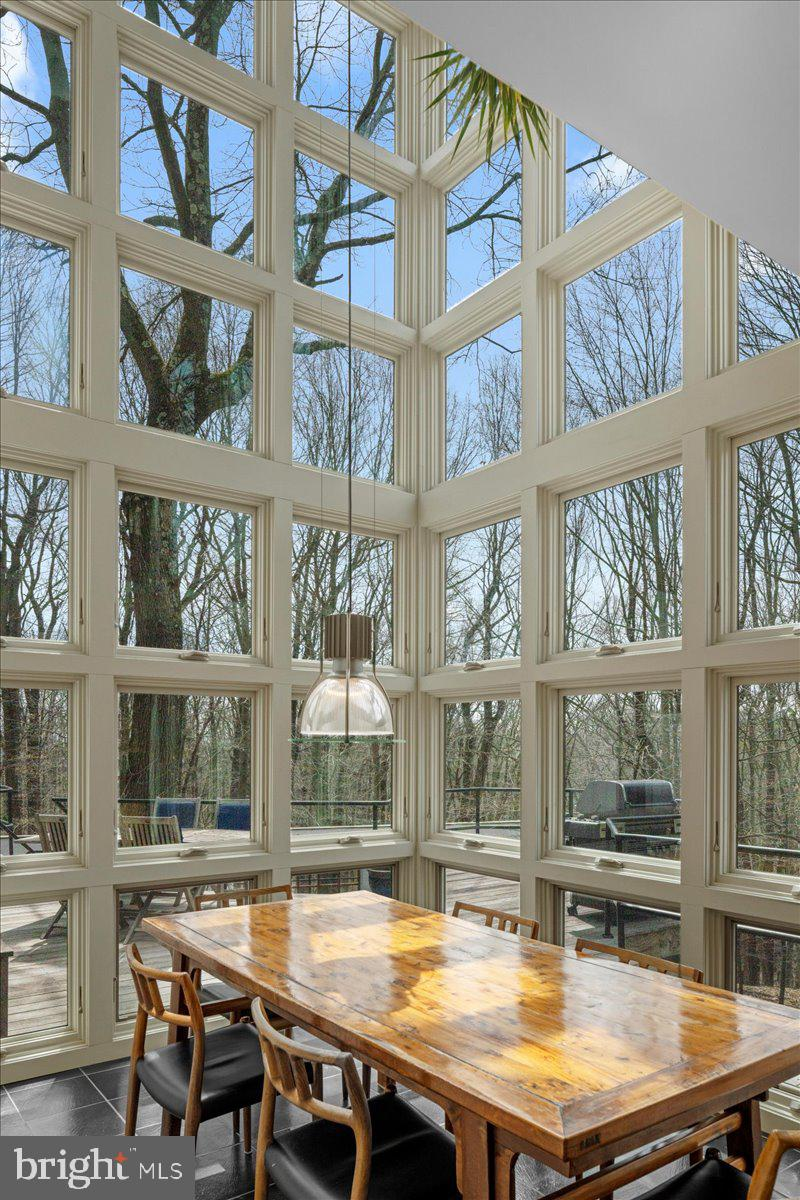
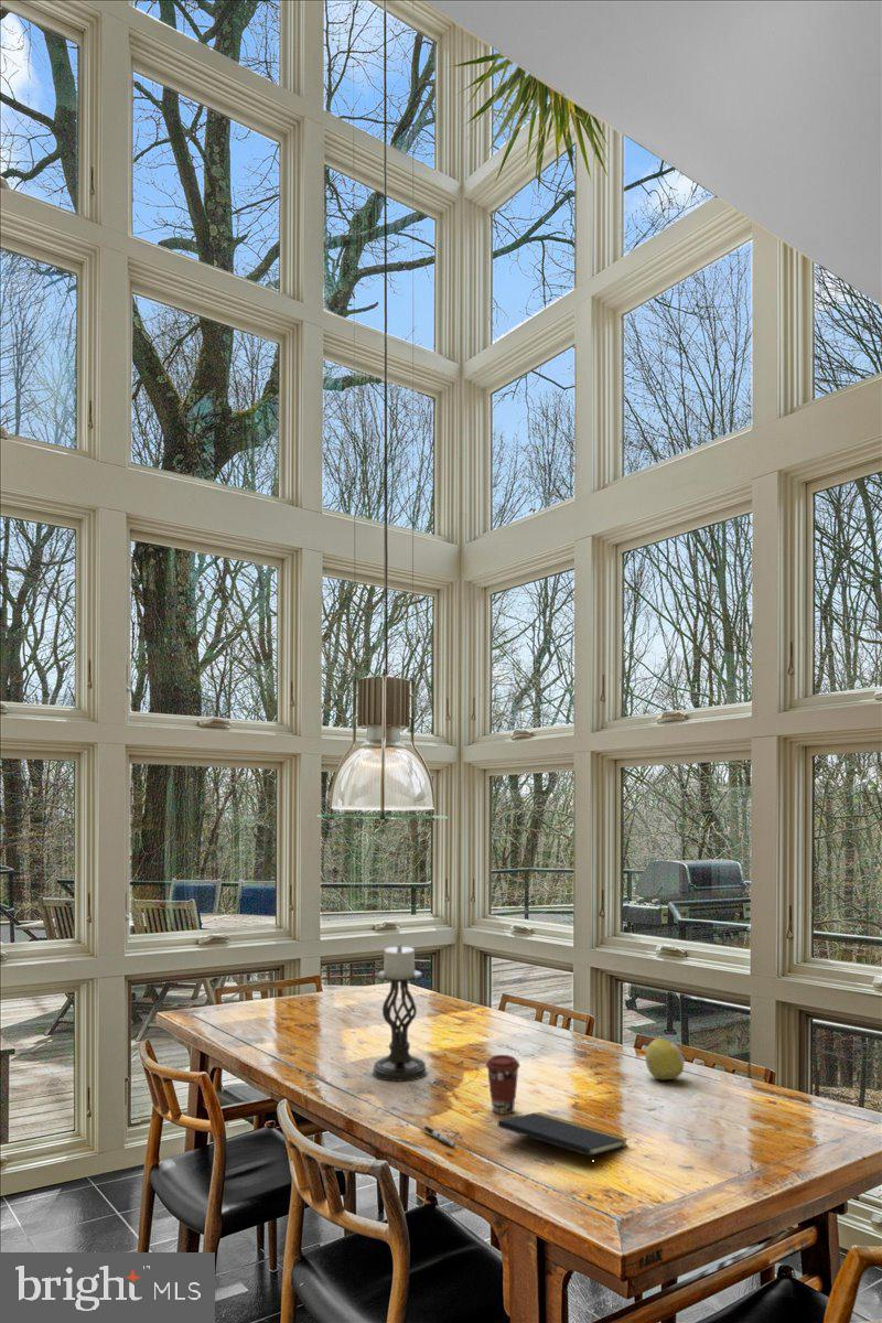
+ fruit (665, 1058)
+ candle holder (399, 1008)
+ coffee cup (503, 1084)
+ pen (437, 1134)
+ notepad (562, 1132)
